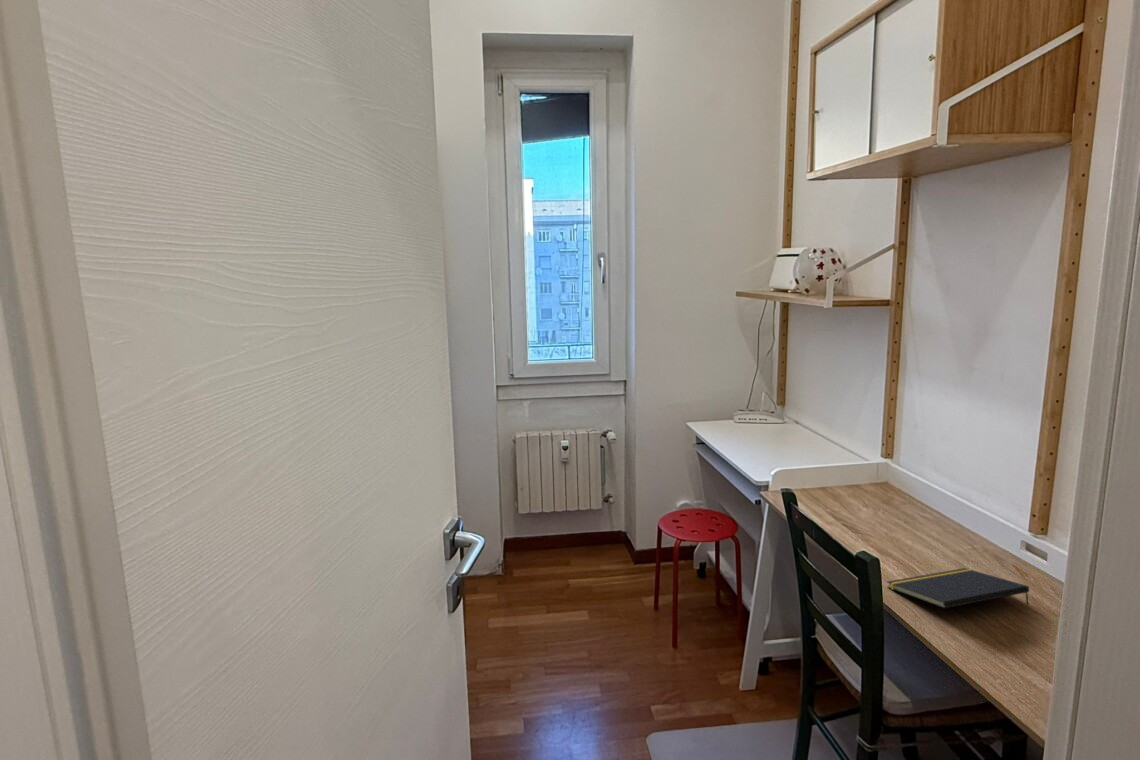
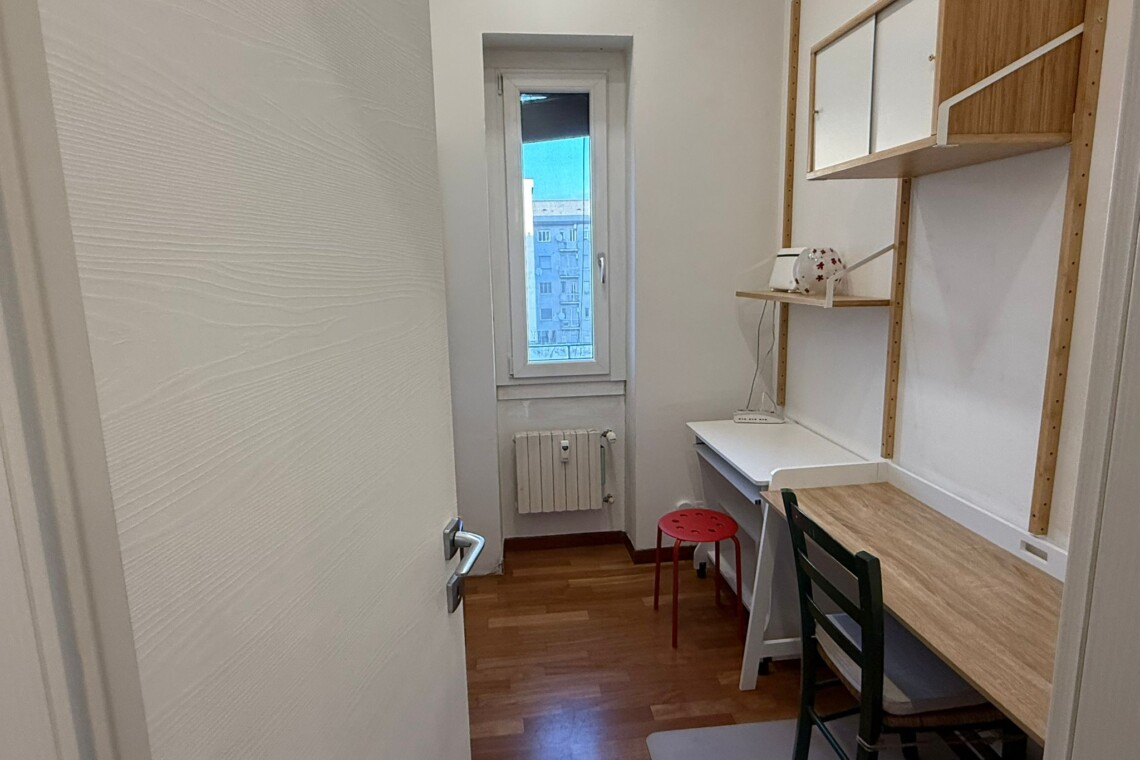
- notepad (955, 586)
